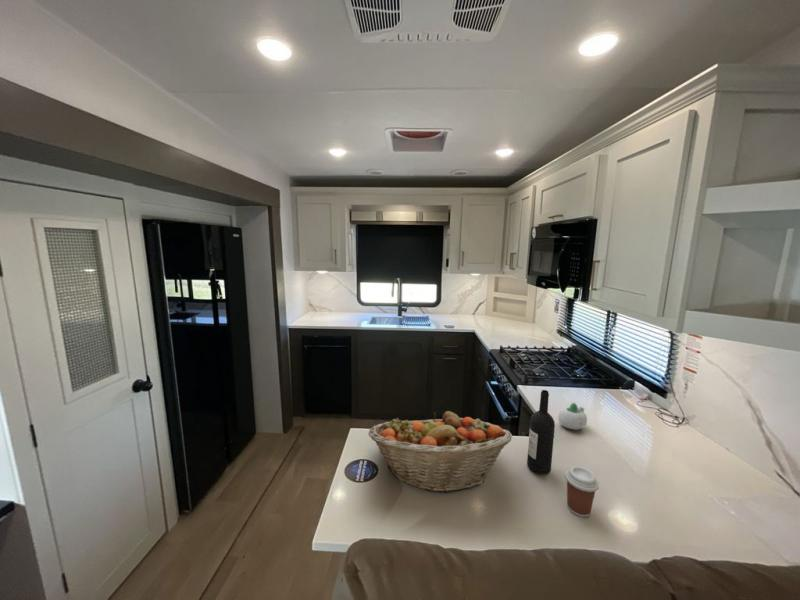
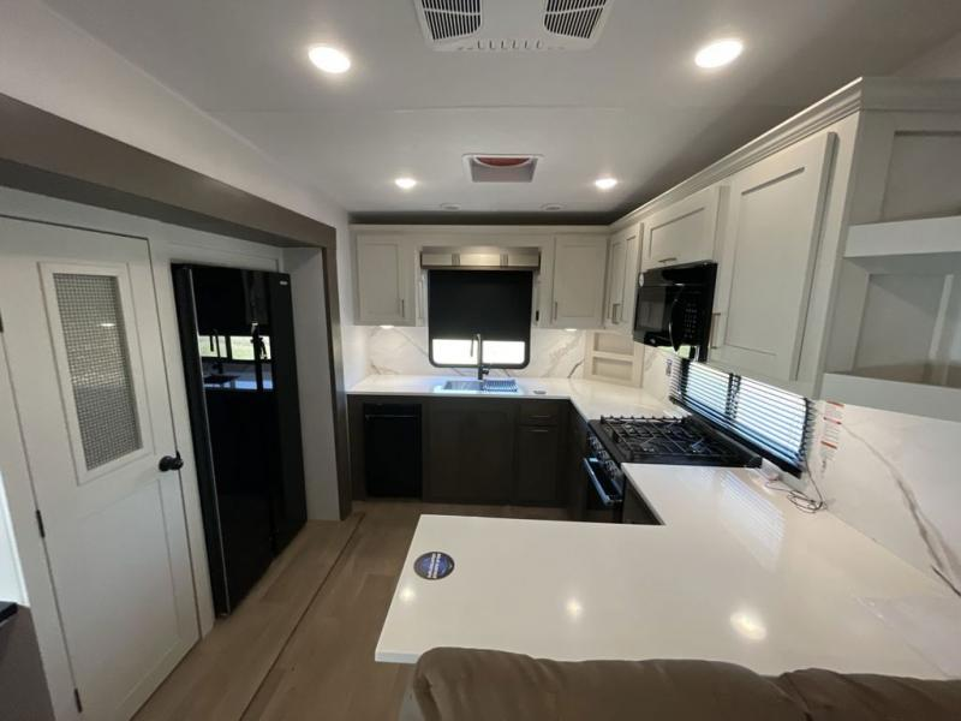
- coffee cup (580, 491)
- wine bottle (541, 430)
- succulent planter (573, 414)
- fruit basket (438, 442)
